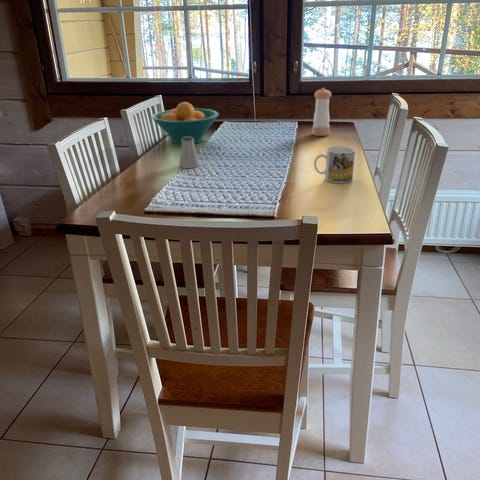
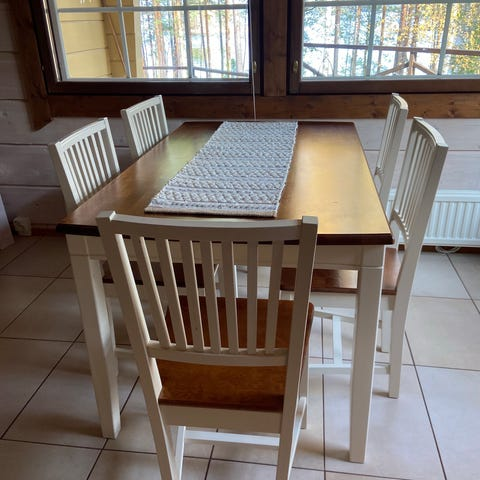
- fruit bowl (185, 121)
- mug (333, 164)
- pepper shaker (321, 111)
- saltshaker (188, 151)
